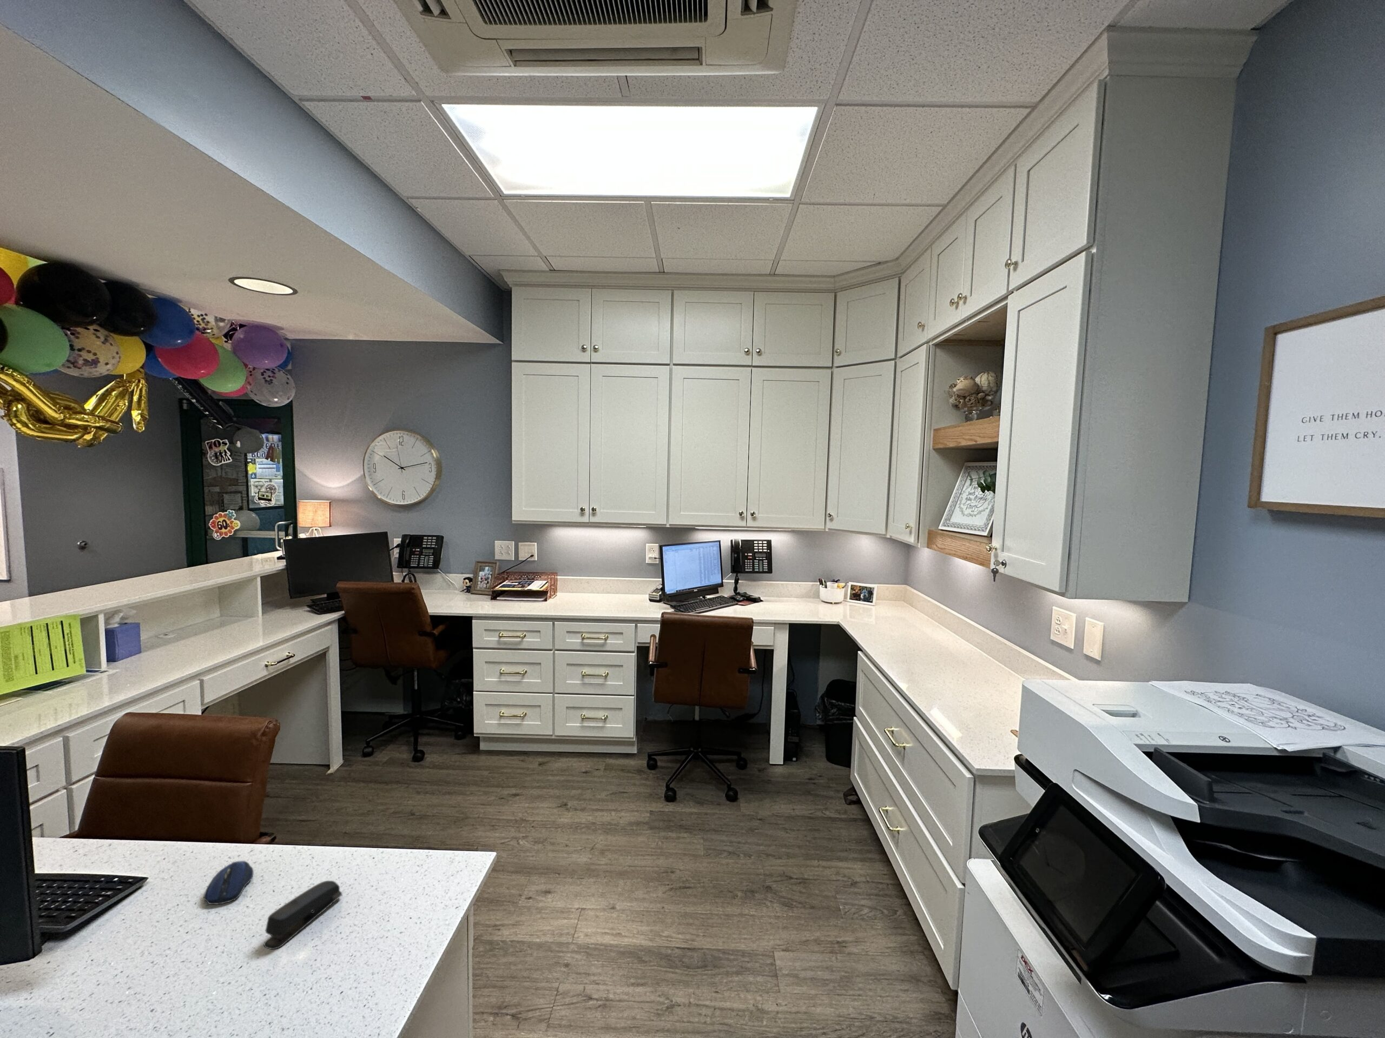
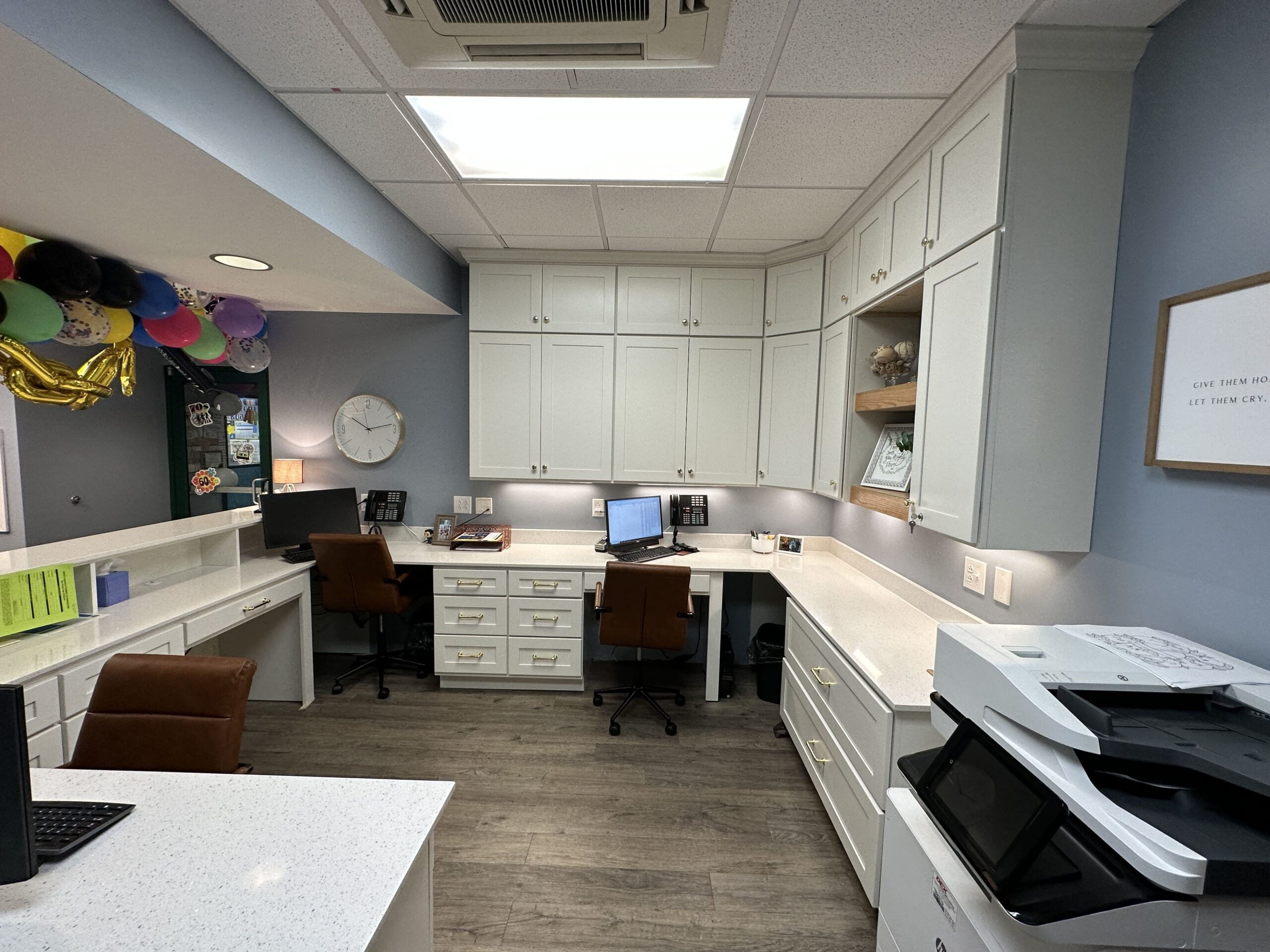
- computer mouse (229, 877)
- stapler (304, 906)
